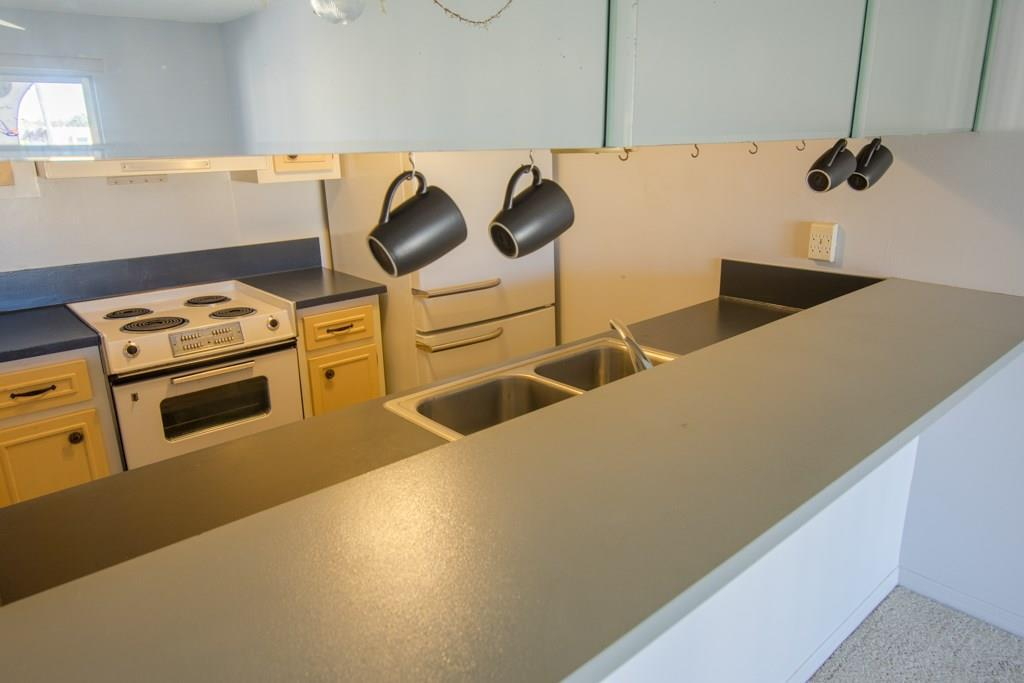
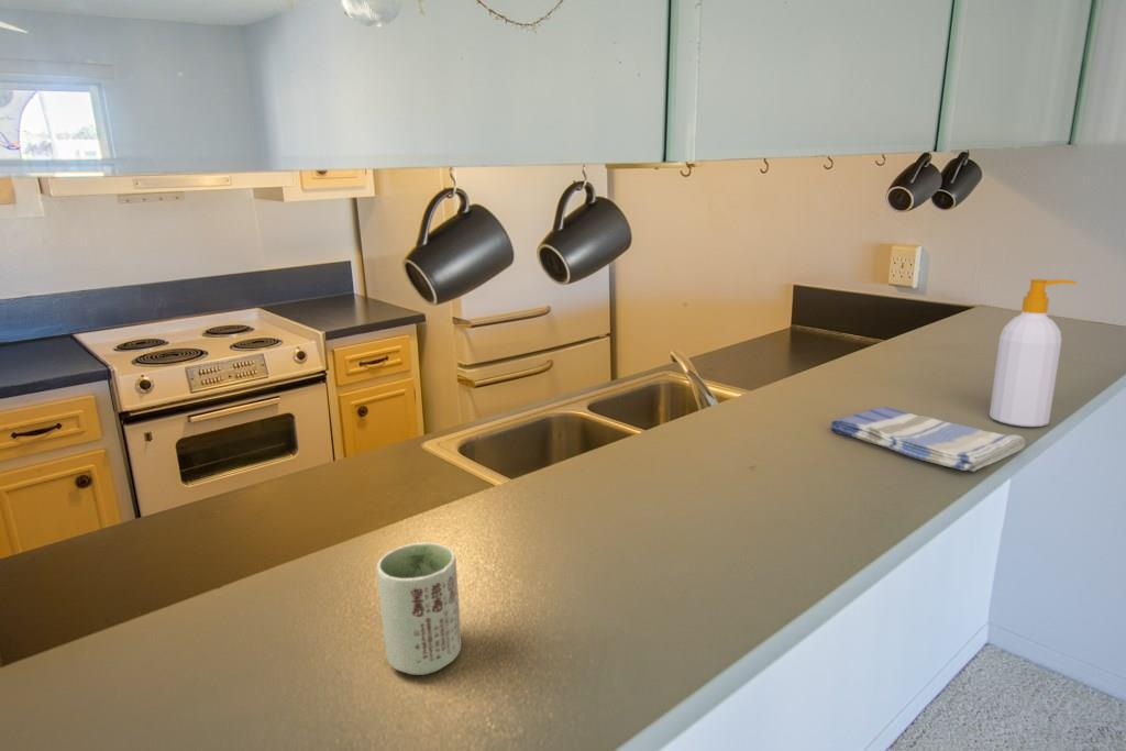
+ cup (420, 609)
+ soap bottle (1030, 351)
+ dish towel (924, 432)
